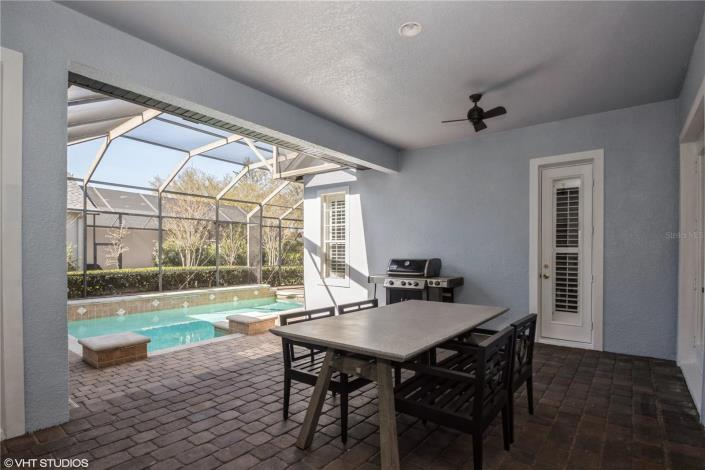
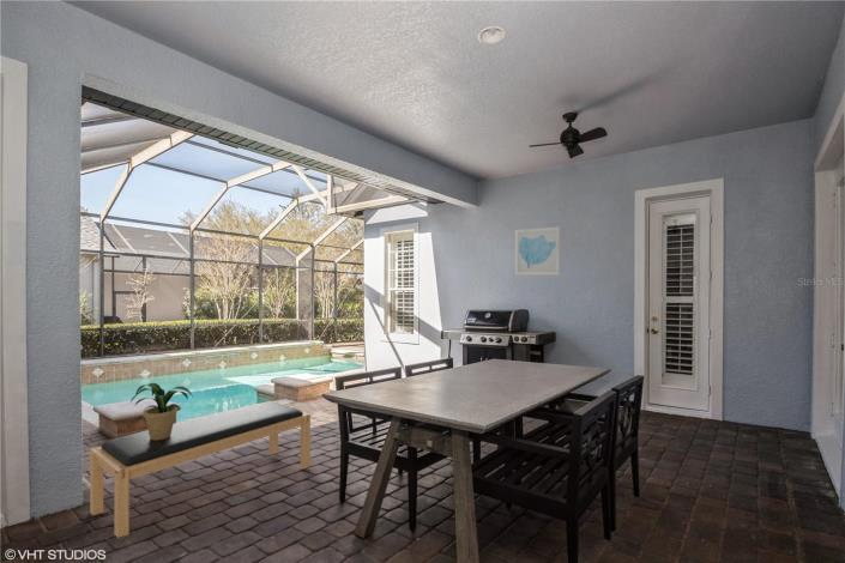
+ wall art (536, 252)
+ potted plant (159, 410)
+ bench (212, 453)
